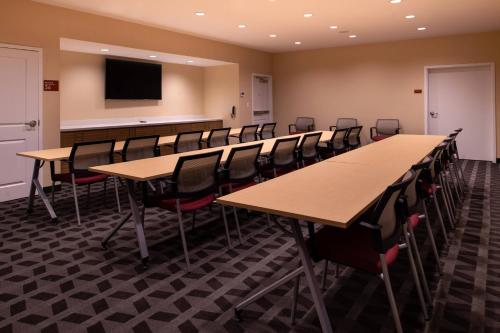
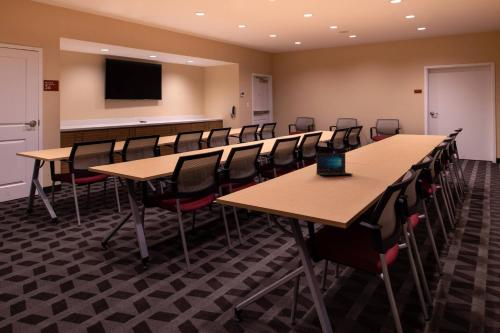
+ laptop (334, 163)
